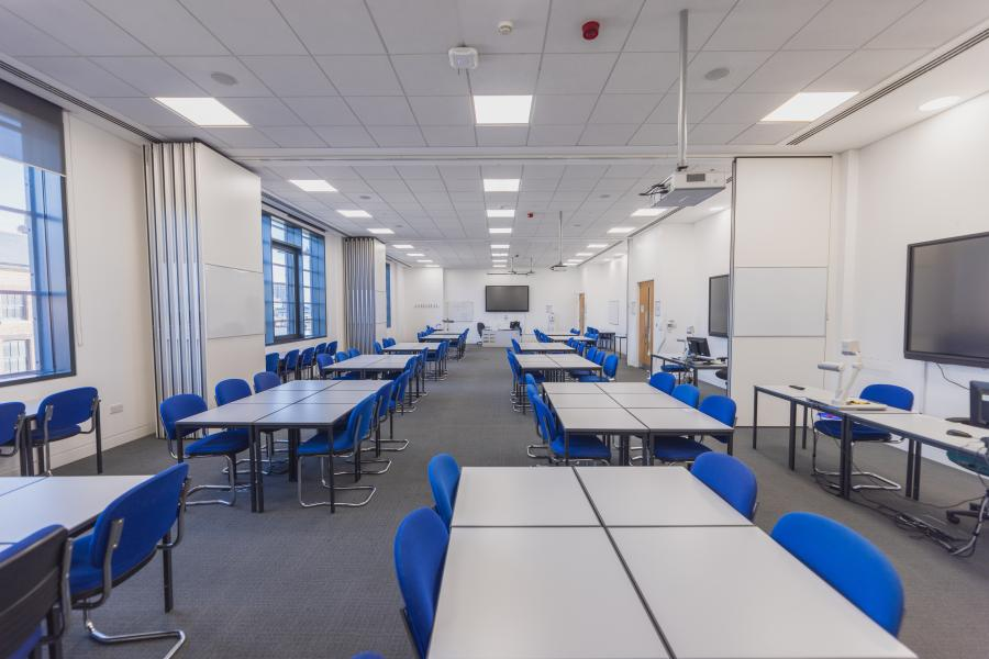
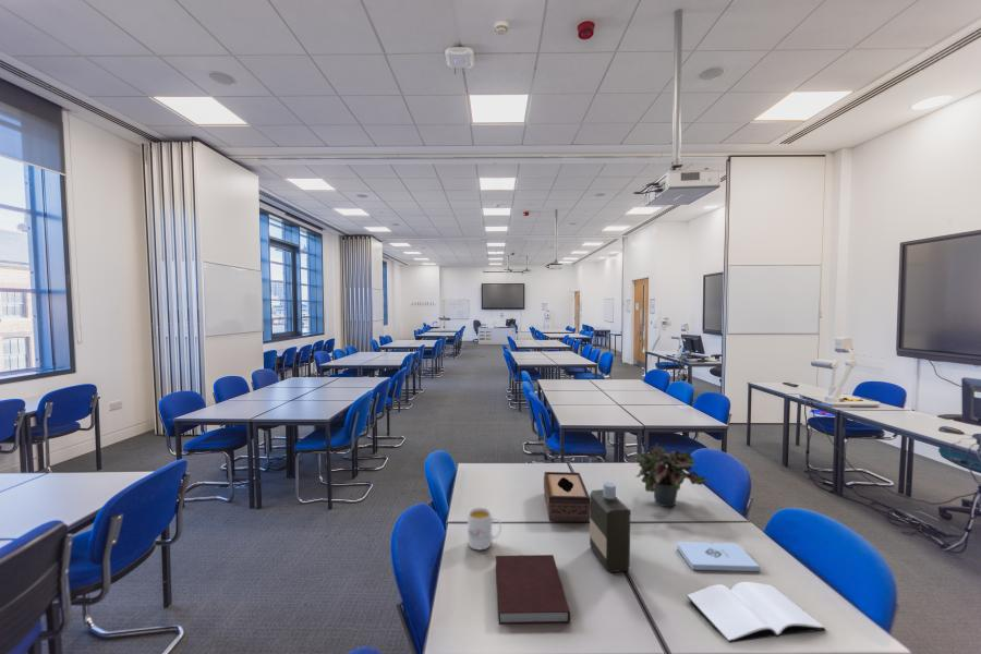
+ potted plant (664, 477)
+ bottle (608, 521)
+ book (752, 608)
+ mug (484, 528)
+ tissue box (565, 495)
+ notepad (715, 555)
+ notebook (529, 585)
